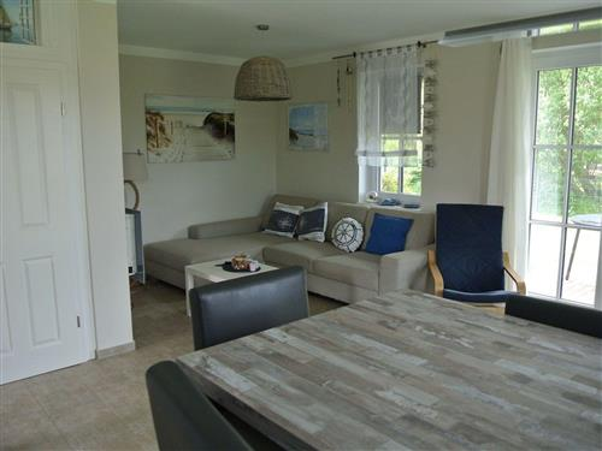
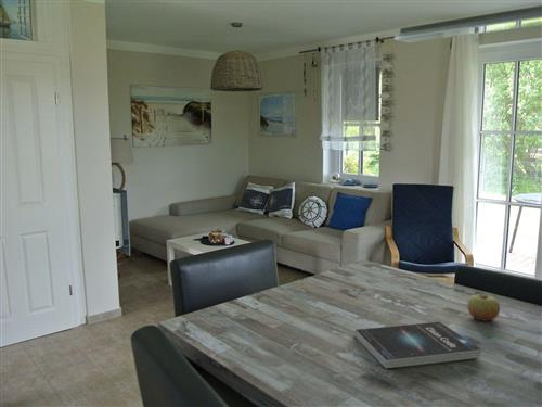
+ book (414, 342)
+ apple (483, 306)
